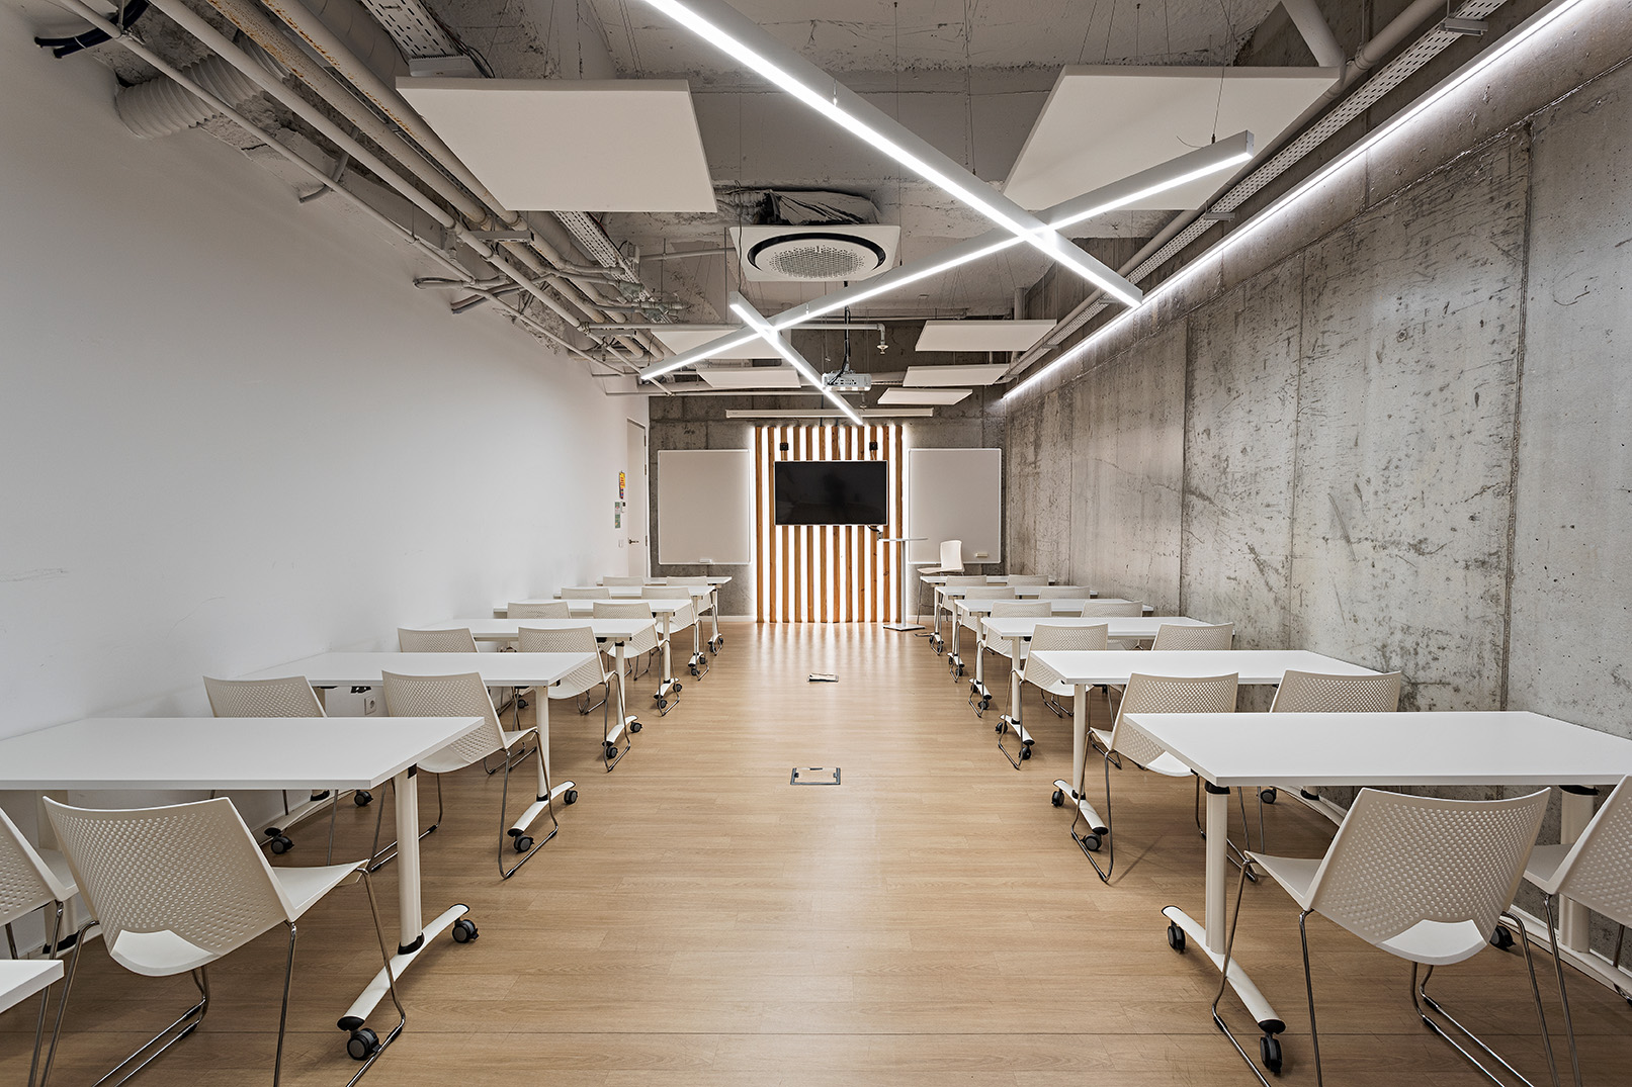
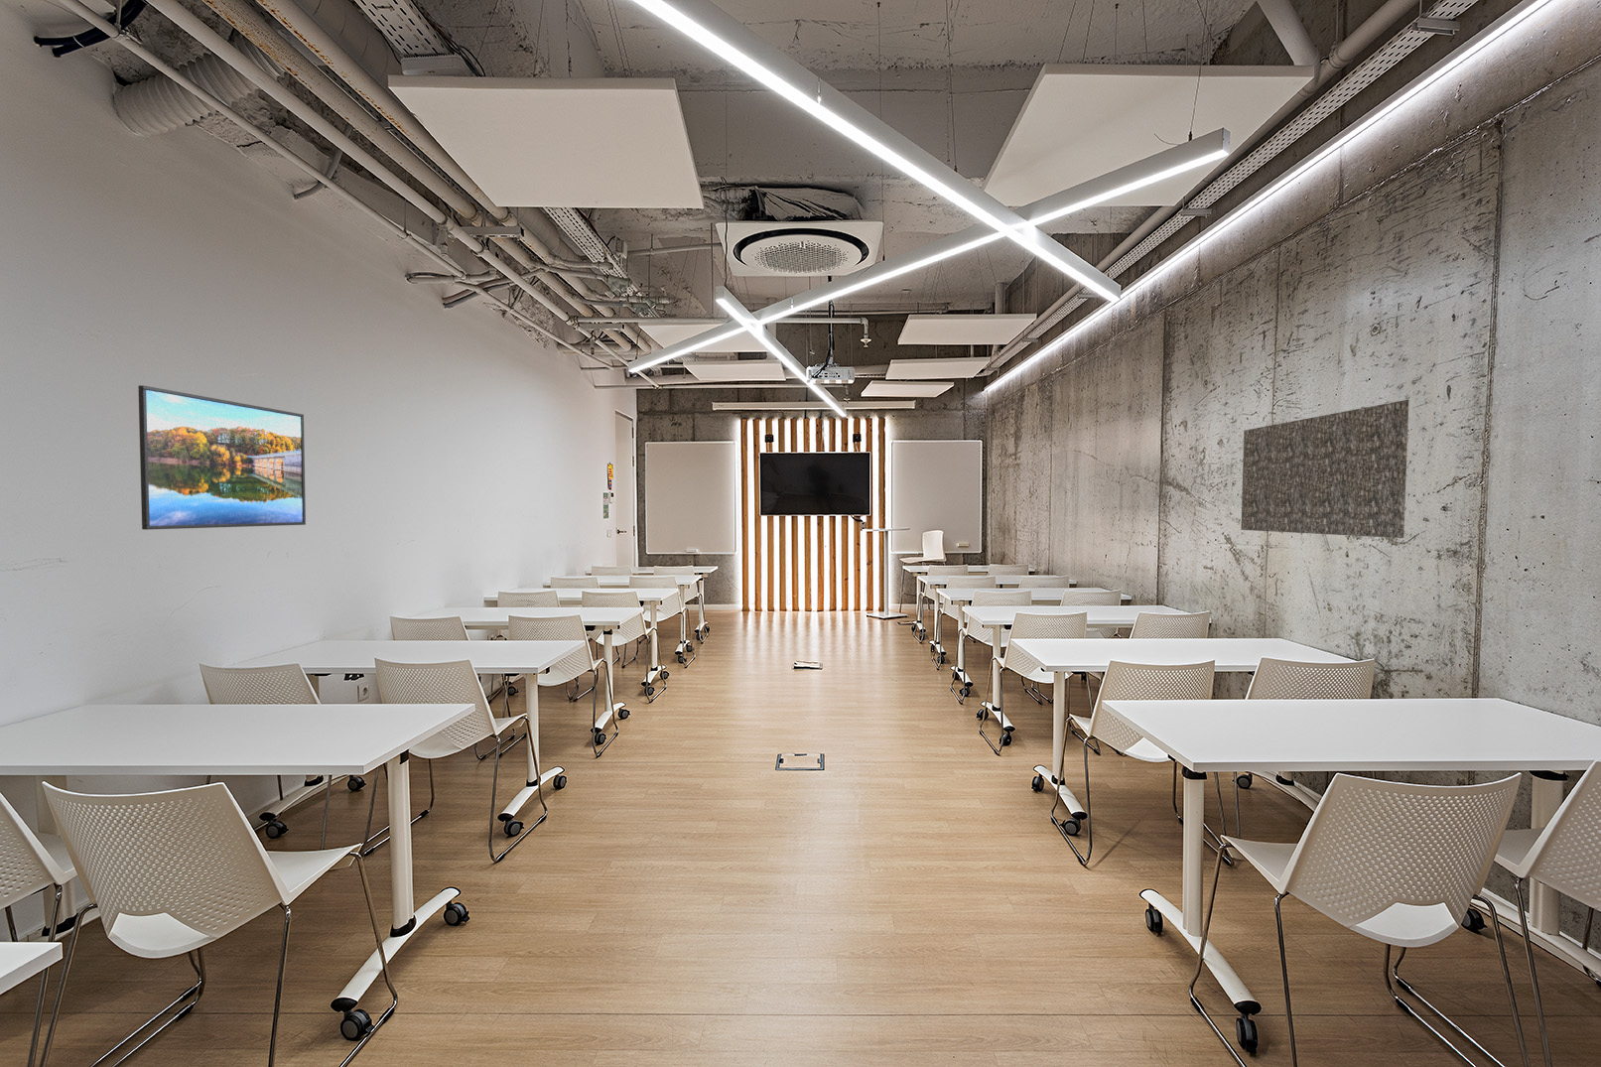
+ acoustic panel (1311, 475)
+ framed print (233, 464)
